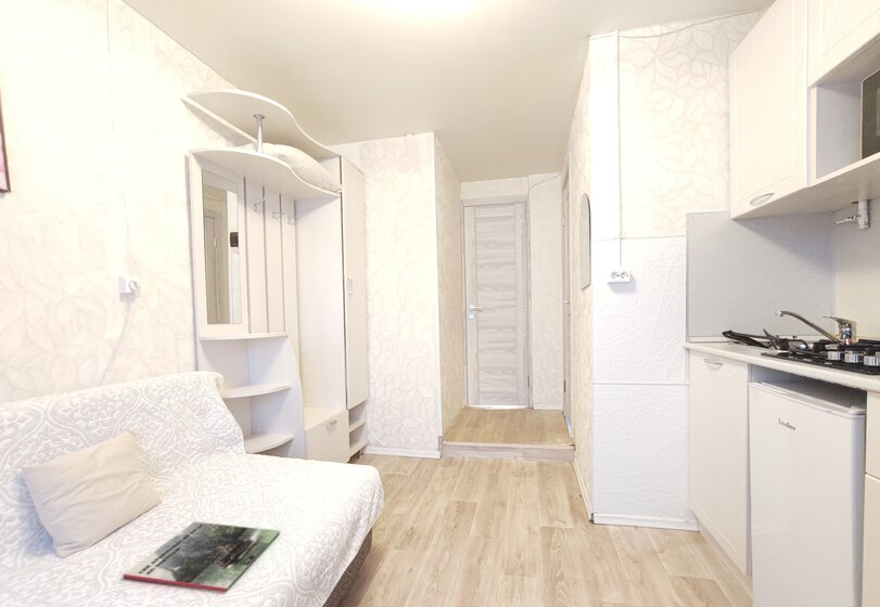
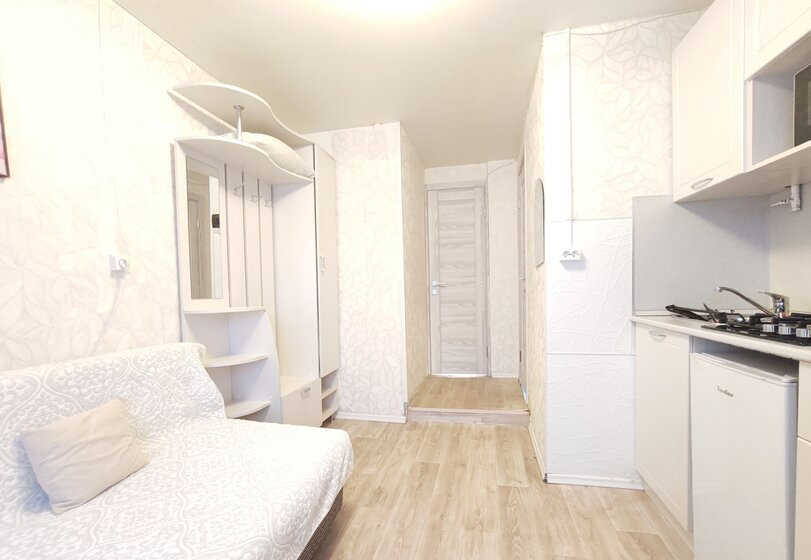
- magazine (207, 552)
